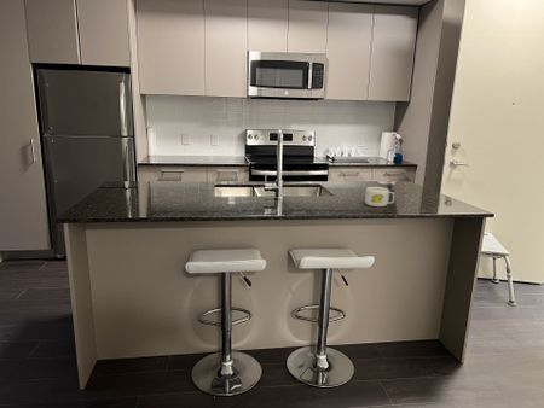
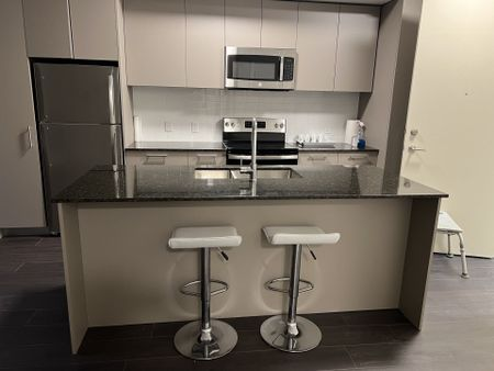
- mug (377, 197)
